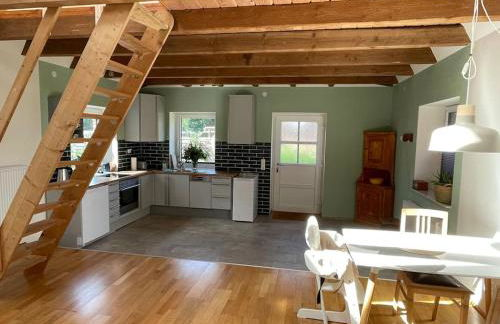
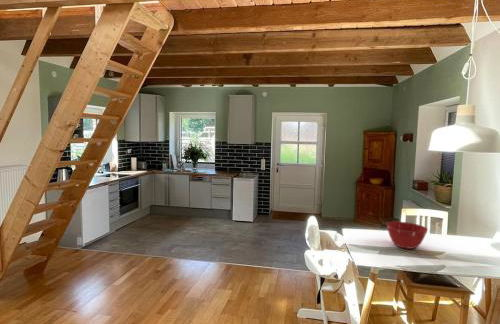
+ mixing bowl (406, 236)
